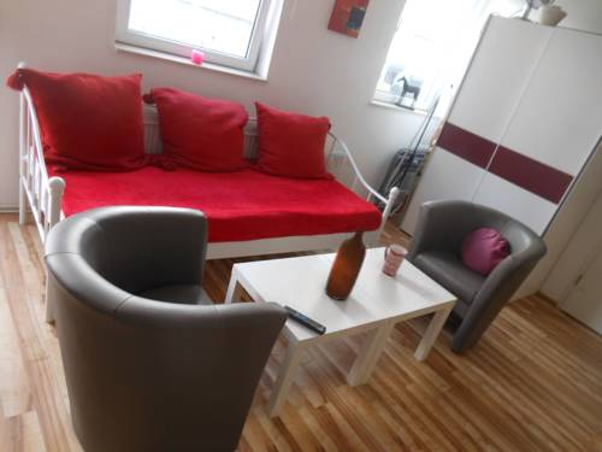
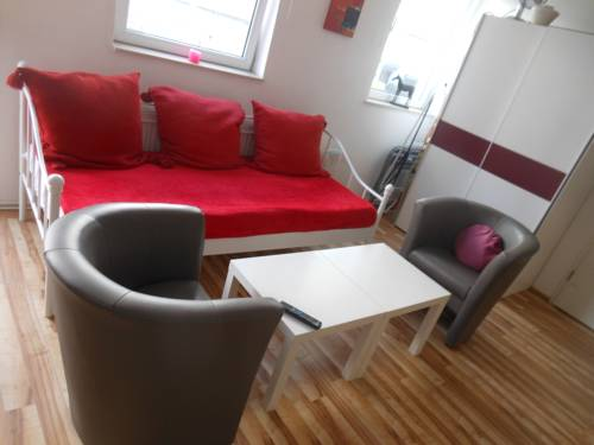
- bottle (348, 262)
- mug (391, 258)
